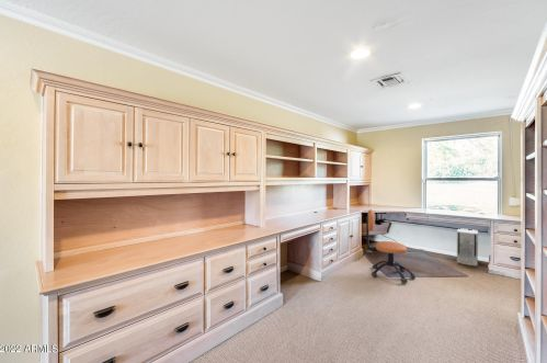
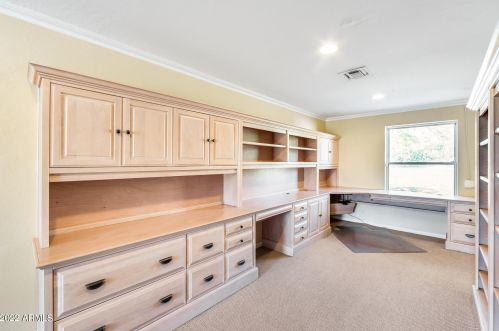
- office chair (389, 242)
- air purifier (467, 246)
